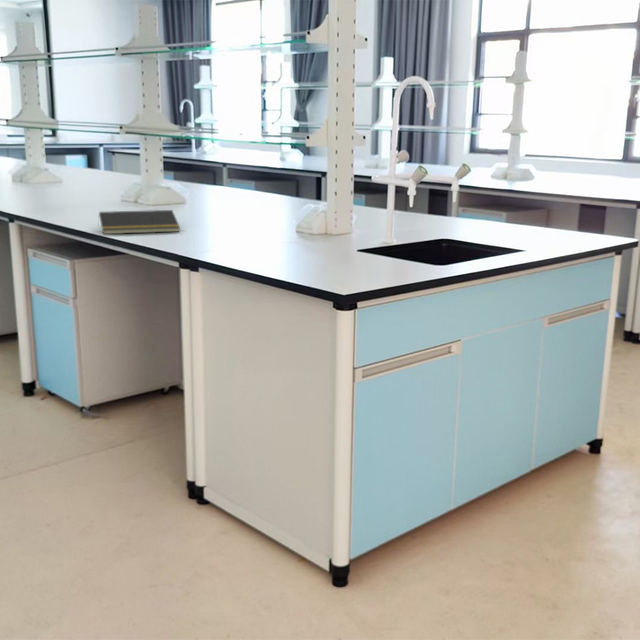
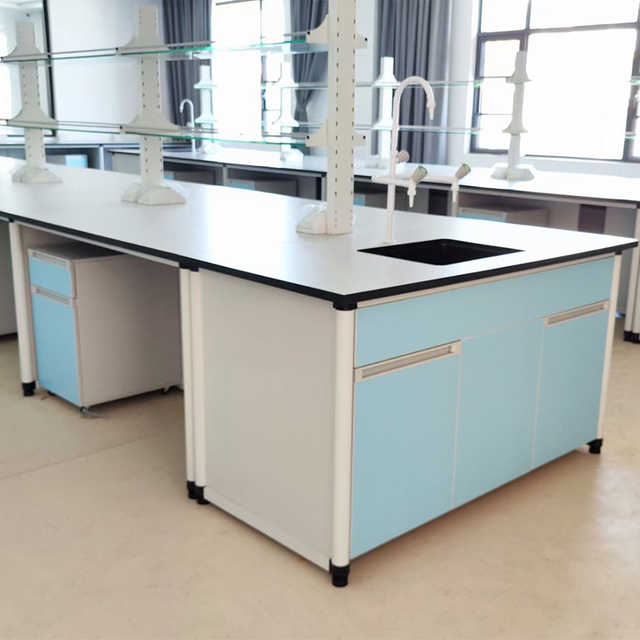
- notepad (139, 221)
